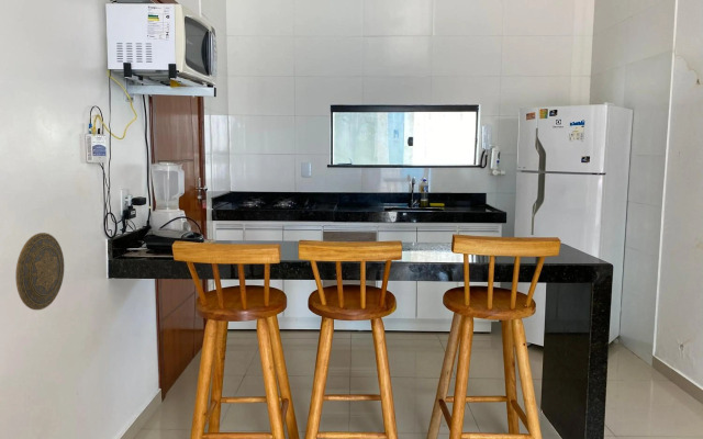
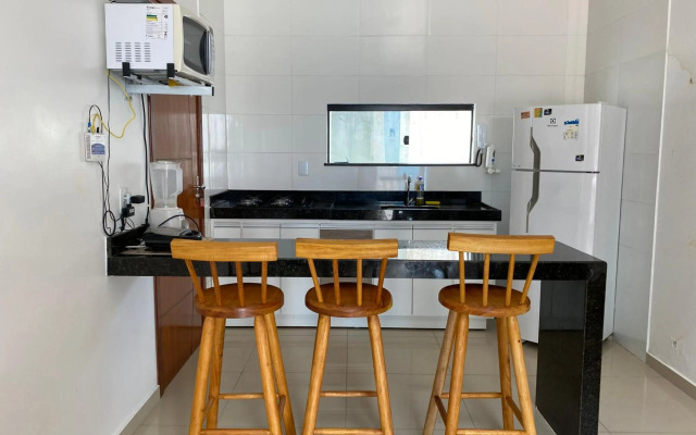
- decorative plate (44, 271)
